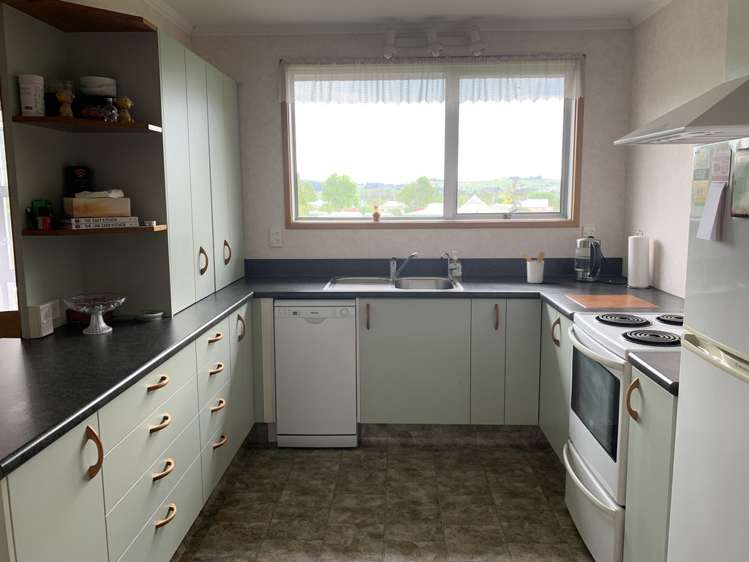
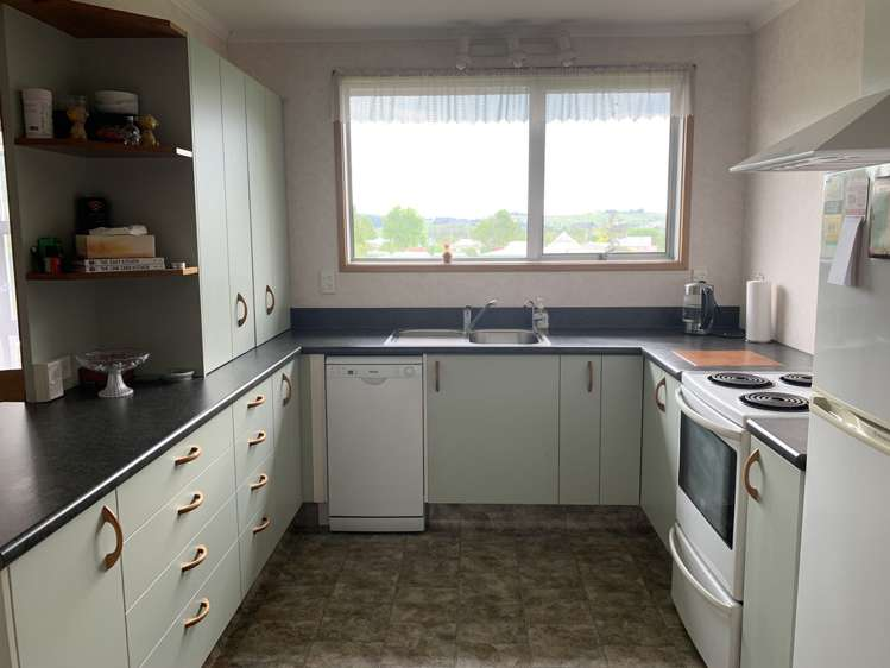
- utensil holder (531, 266)
